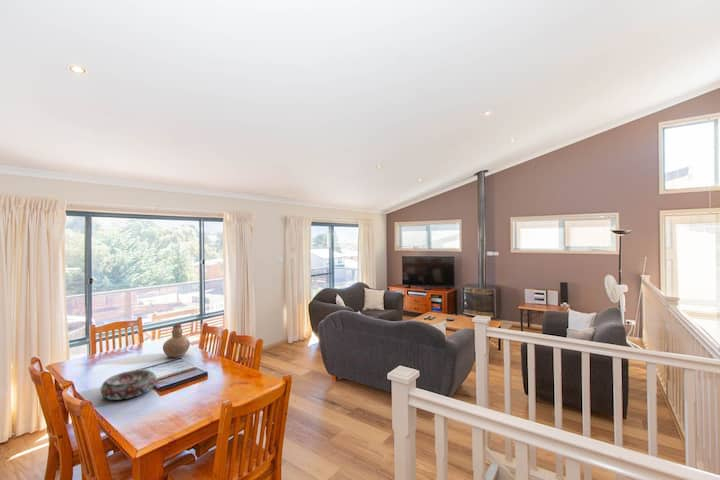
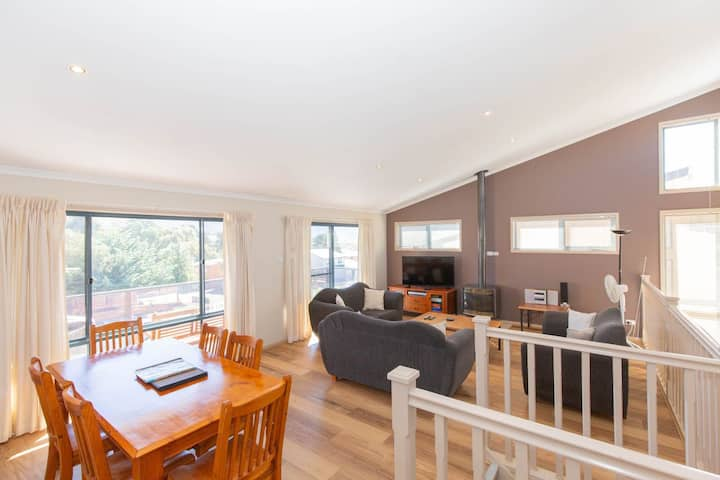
- vase (176, 340)
- decorative bowl (129, 384)
